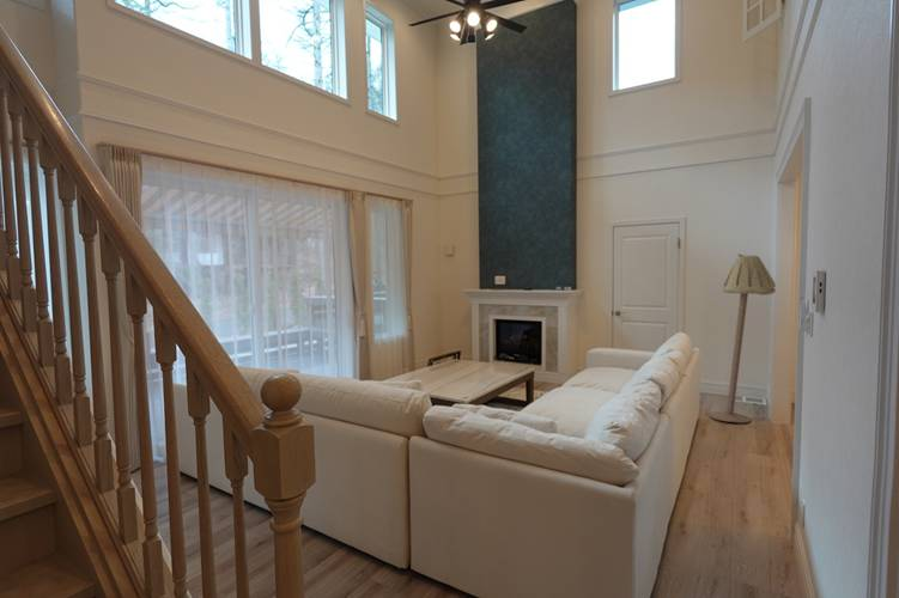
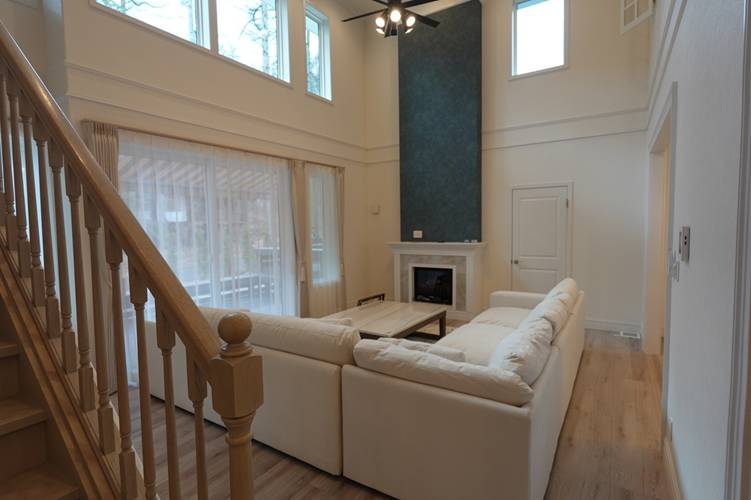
- floor lamp (741, 337)
